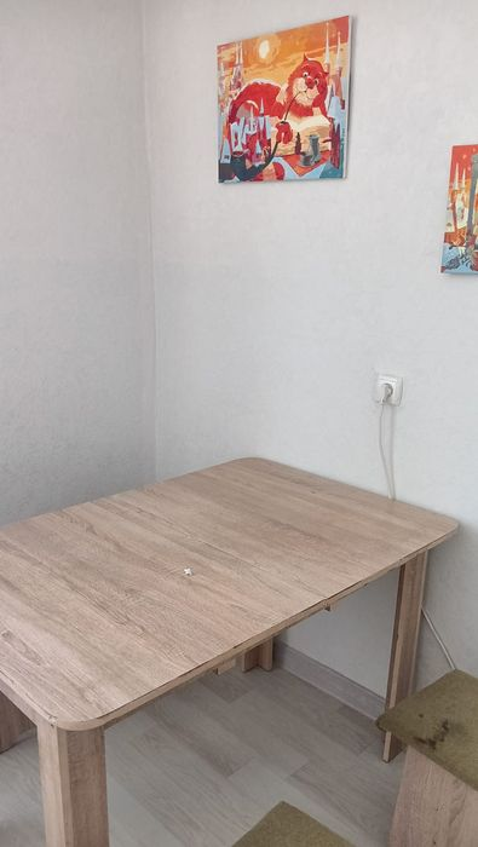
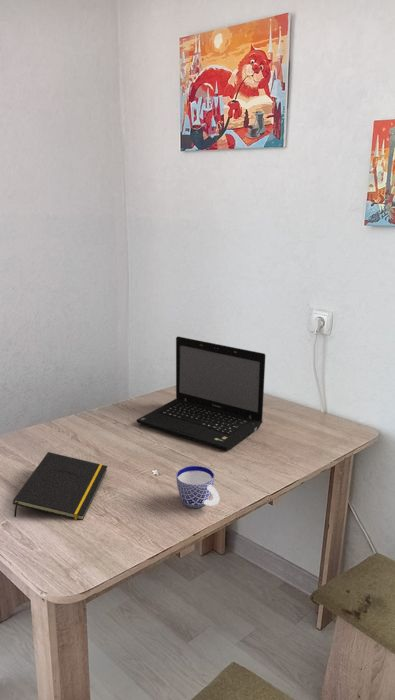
+ cup (199, 490)
+ laptop (199, 390)
+ notepad (63, 483)
